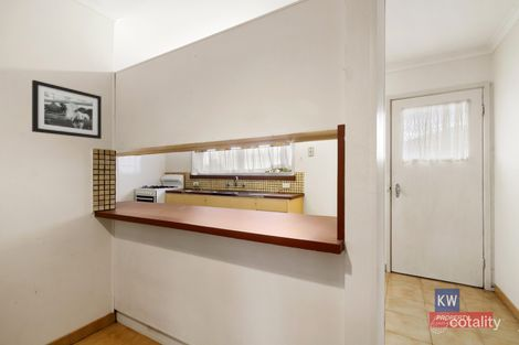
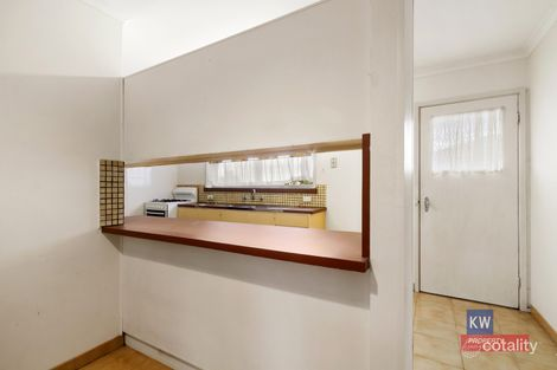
- picture frame (70, 111)
